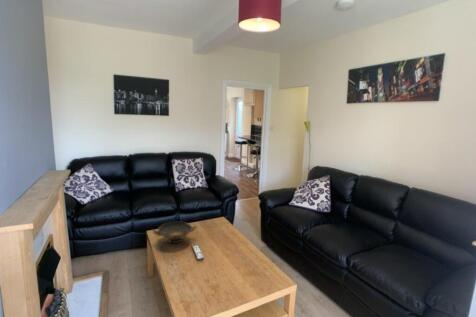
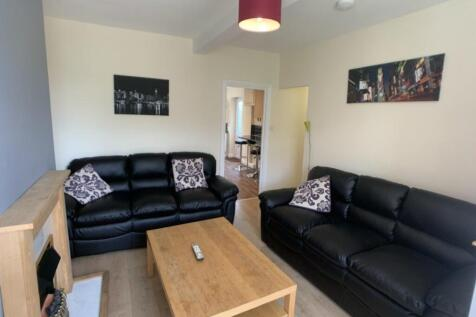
- decorative bowl (175, 234)
